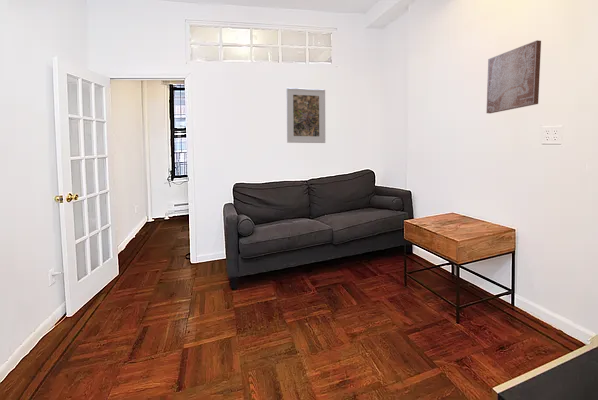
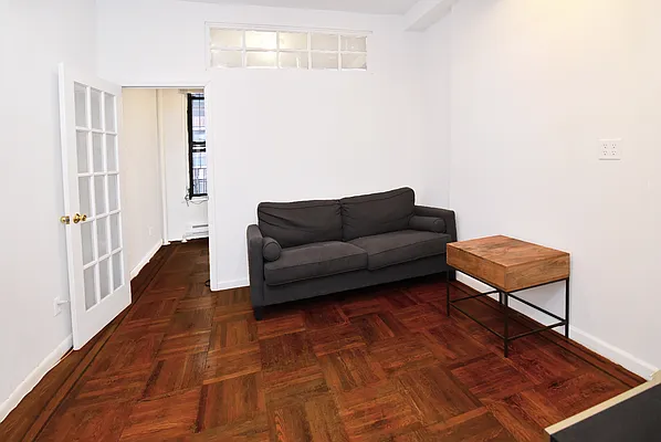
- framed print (306, 115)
- wall art (511, 80)
